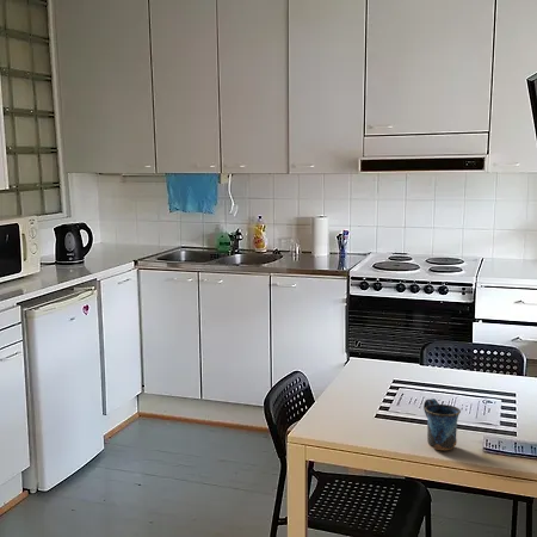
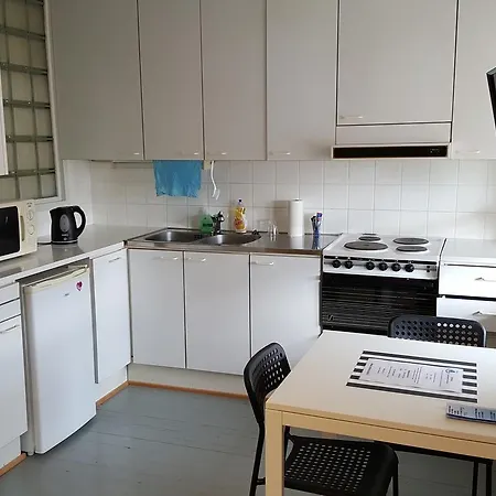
- mug (442, 424)
